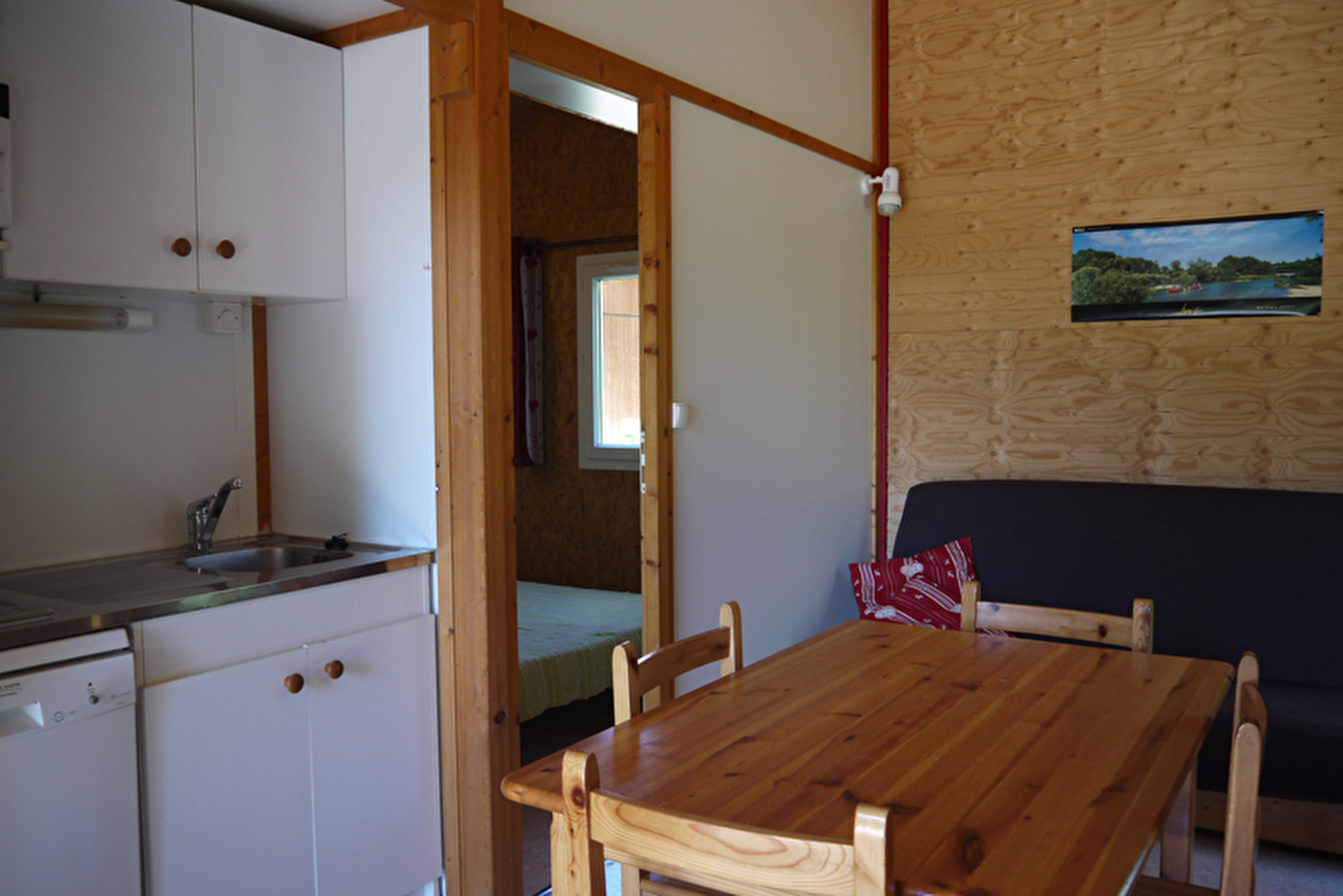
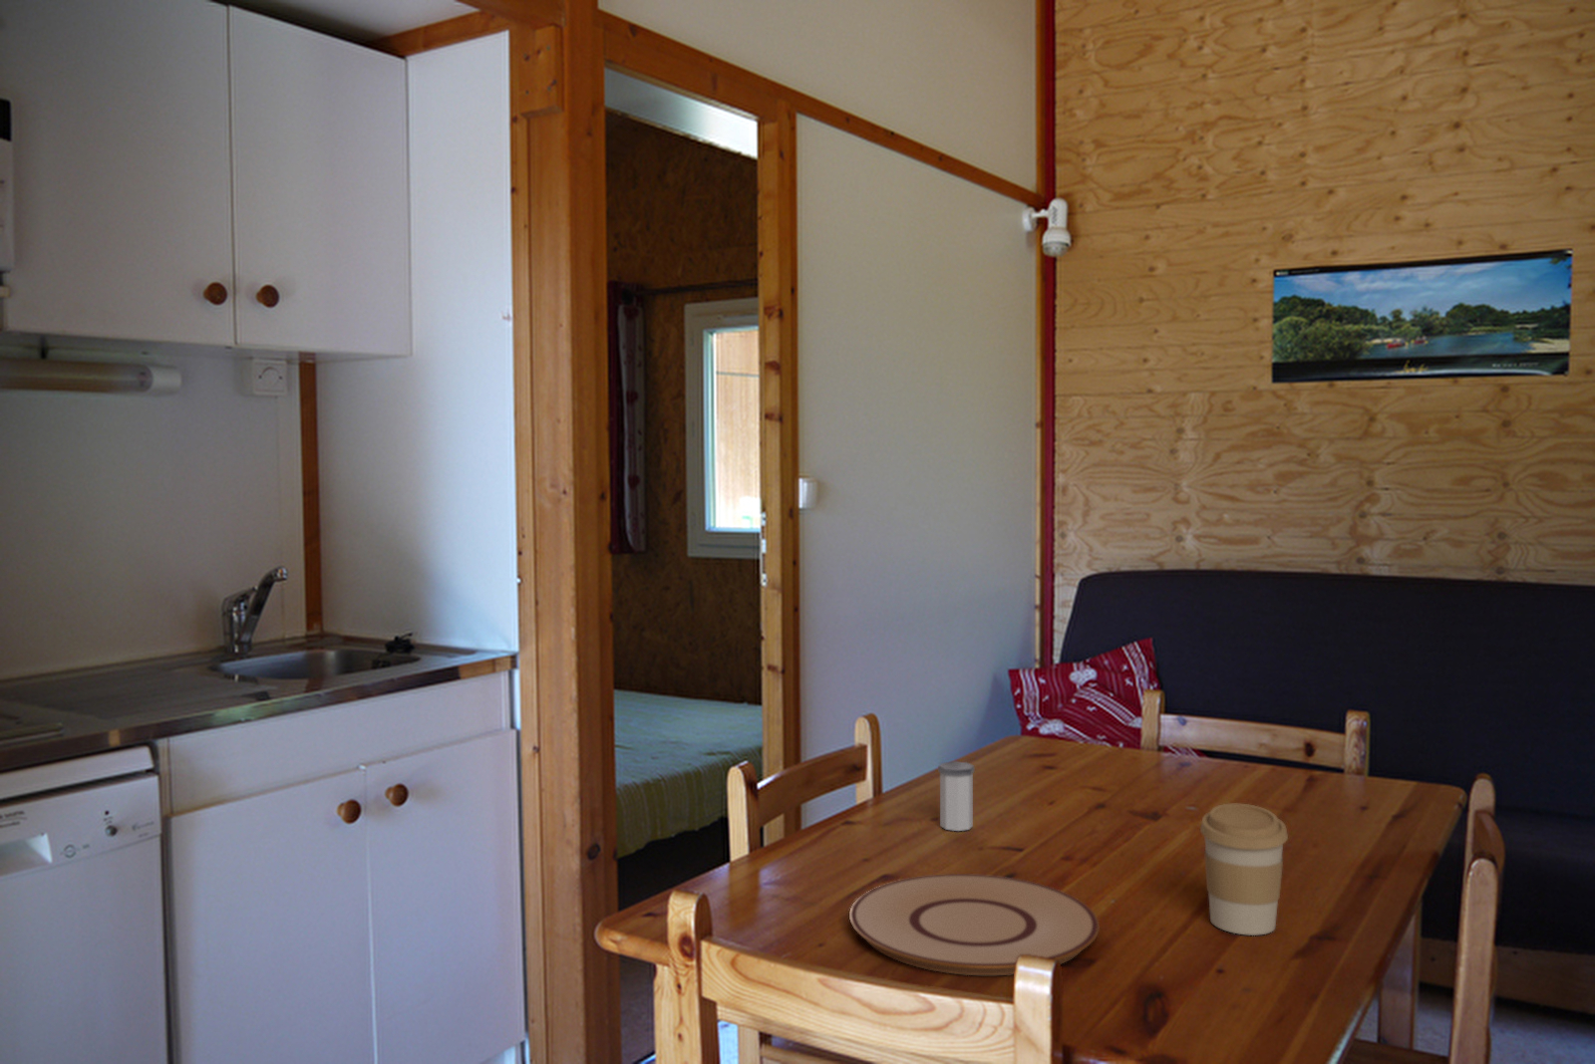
+ salt shaker (956, 794)
+ plate (971, 922)
+ coffee cup (1243, 867)
